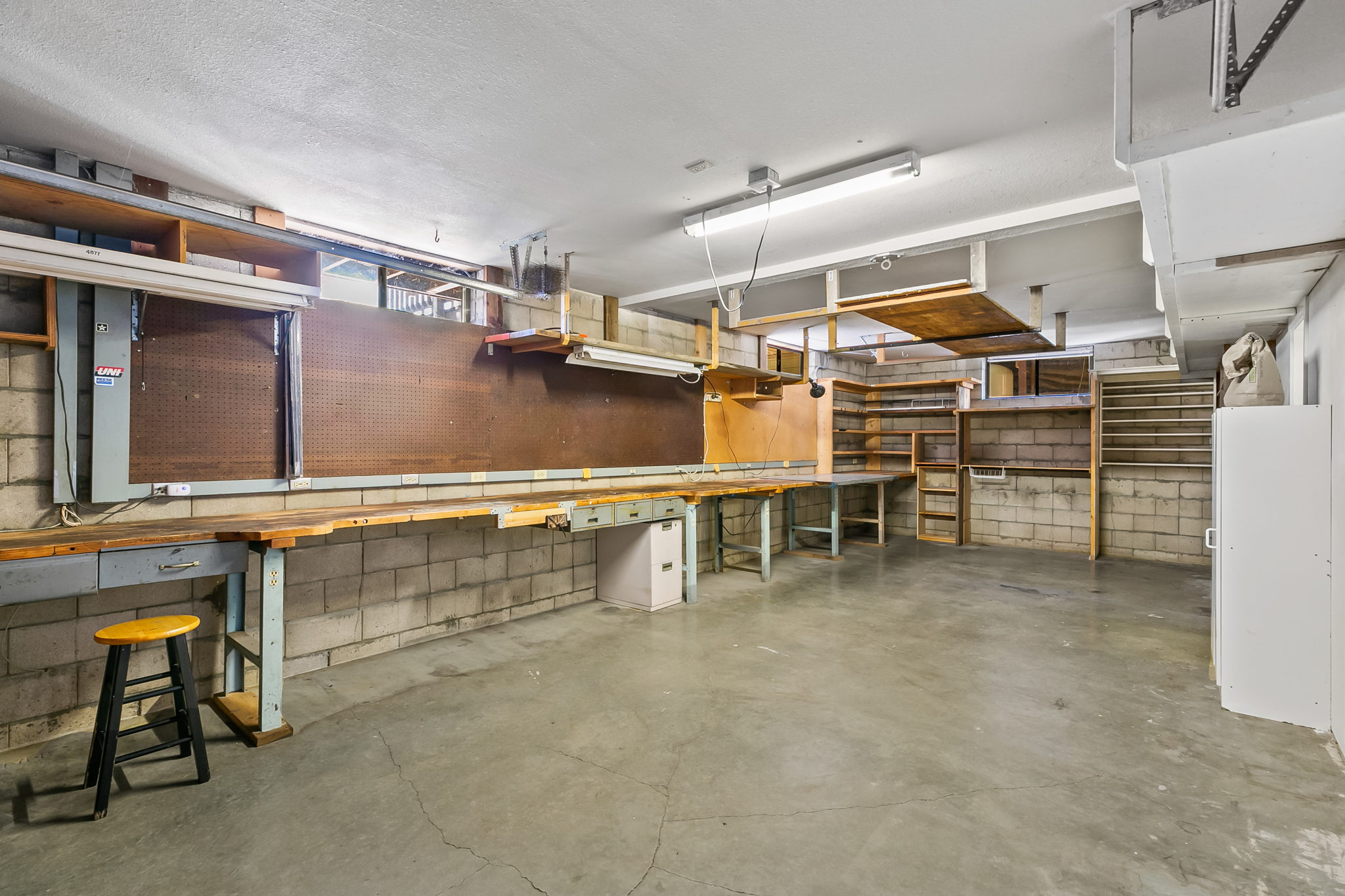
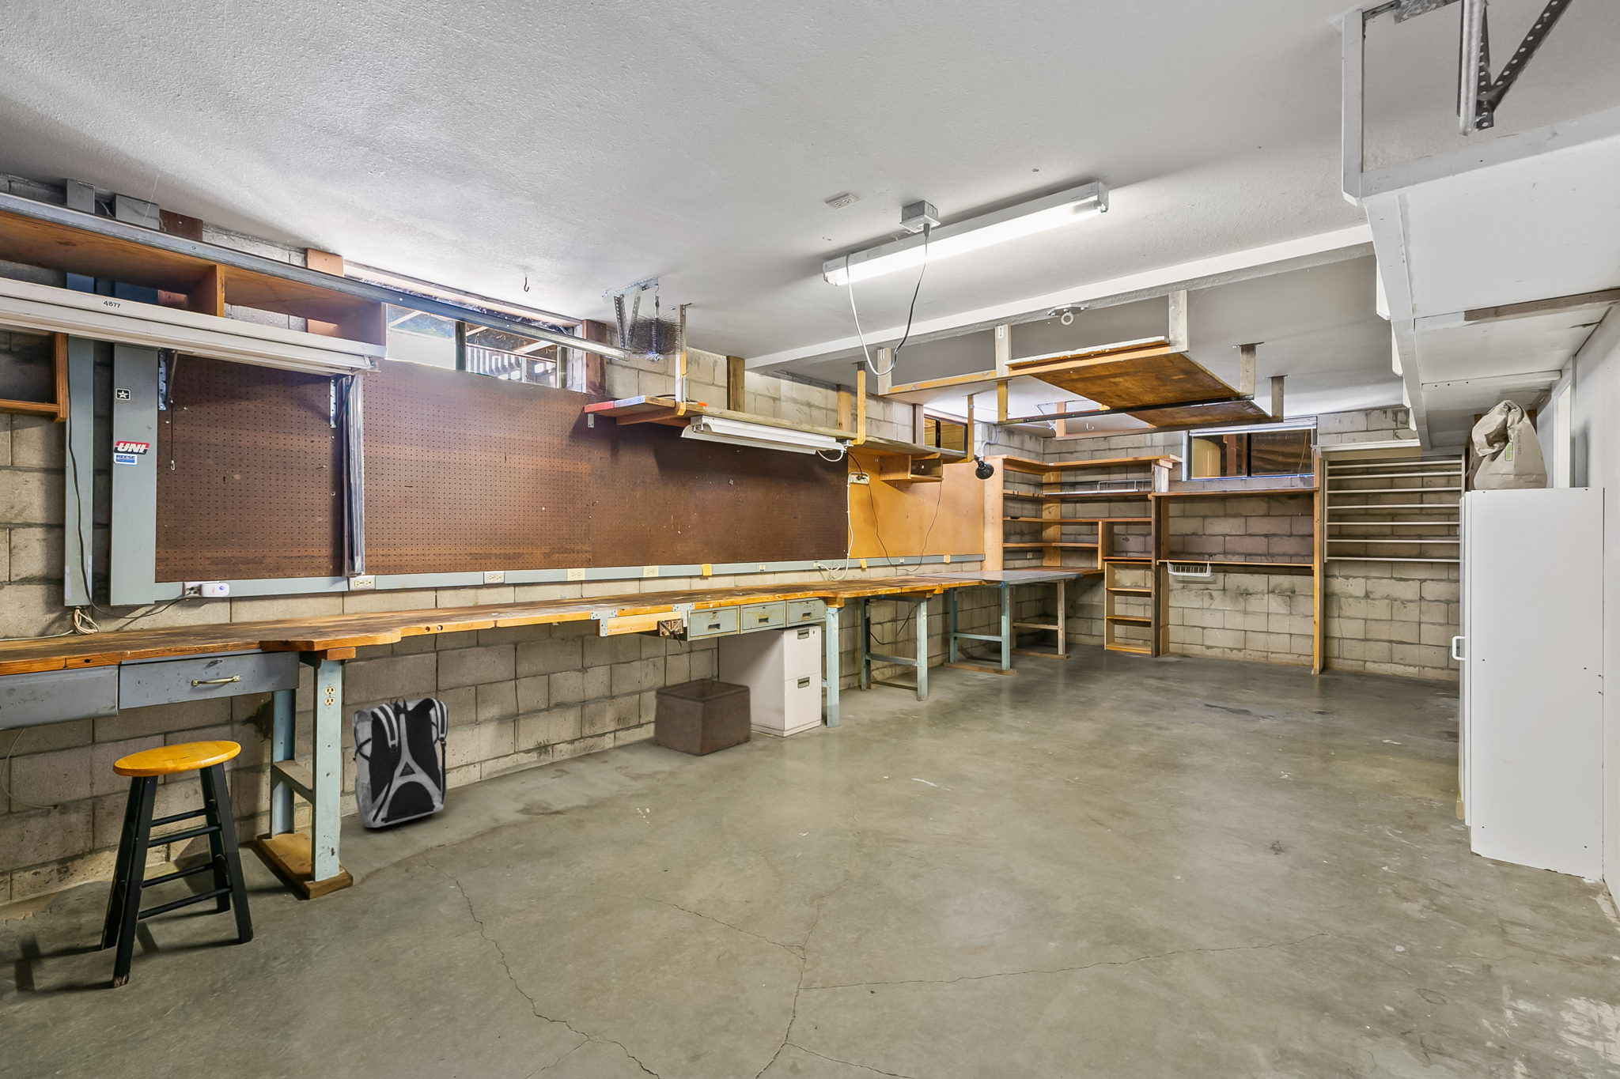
+ backpack (402, 759)
+ storage bin (702, 714)
